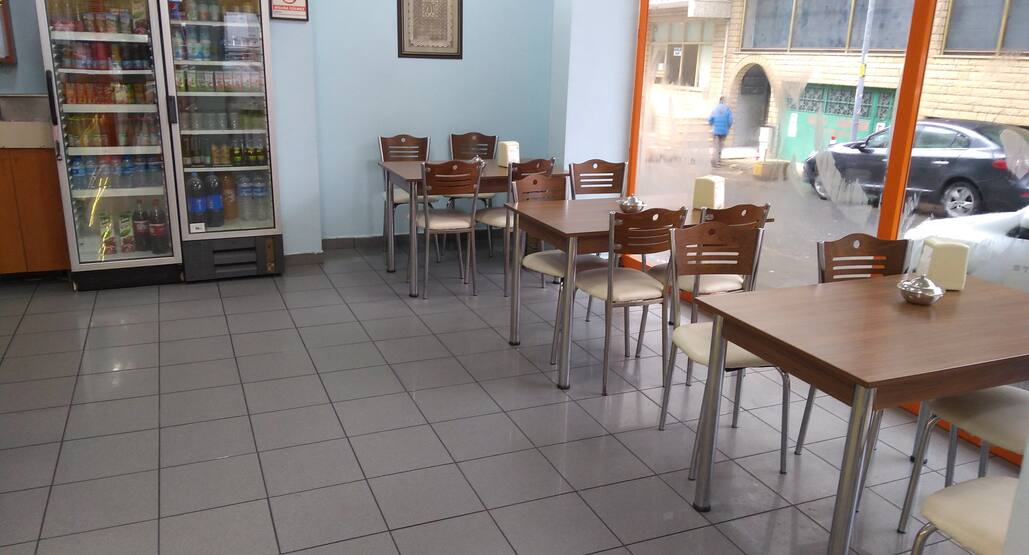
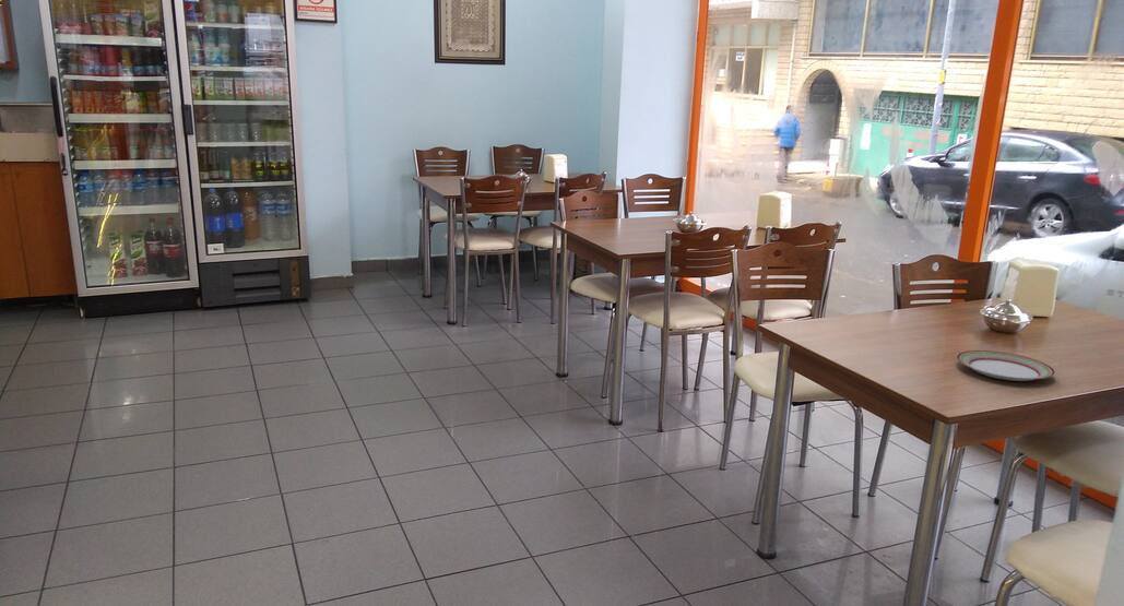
+ plate (1004, 367)
